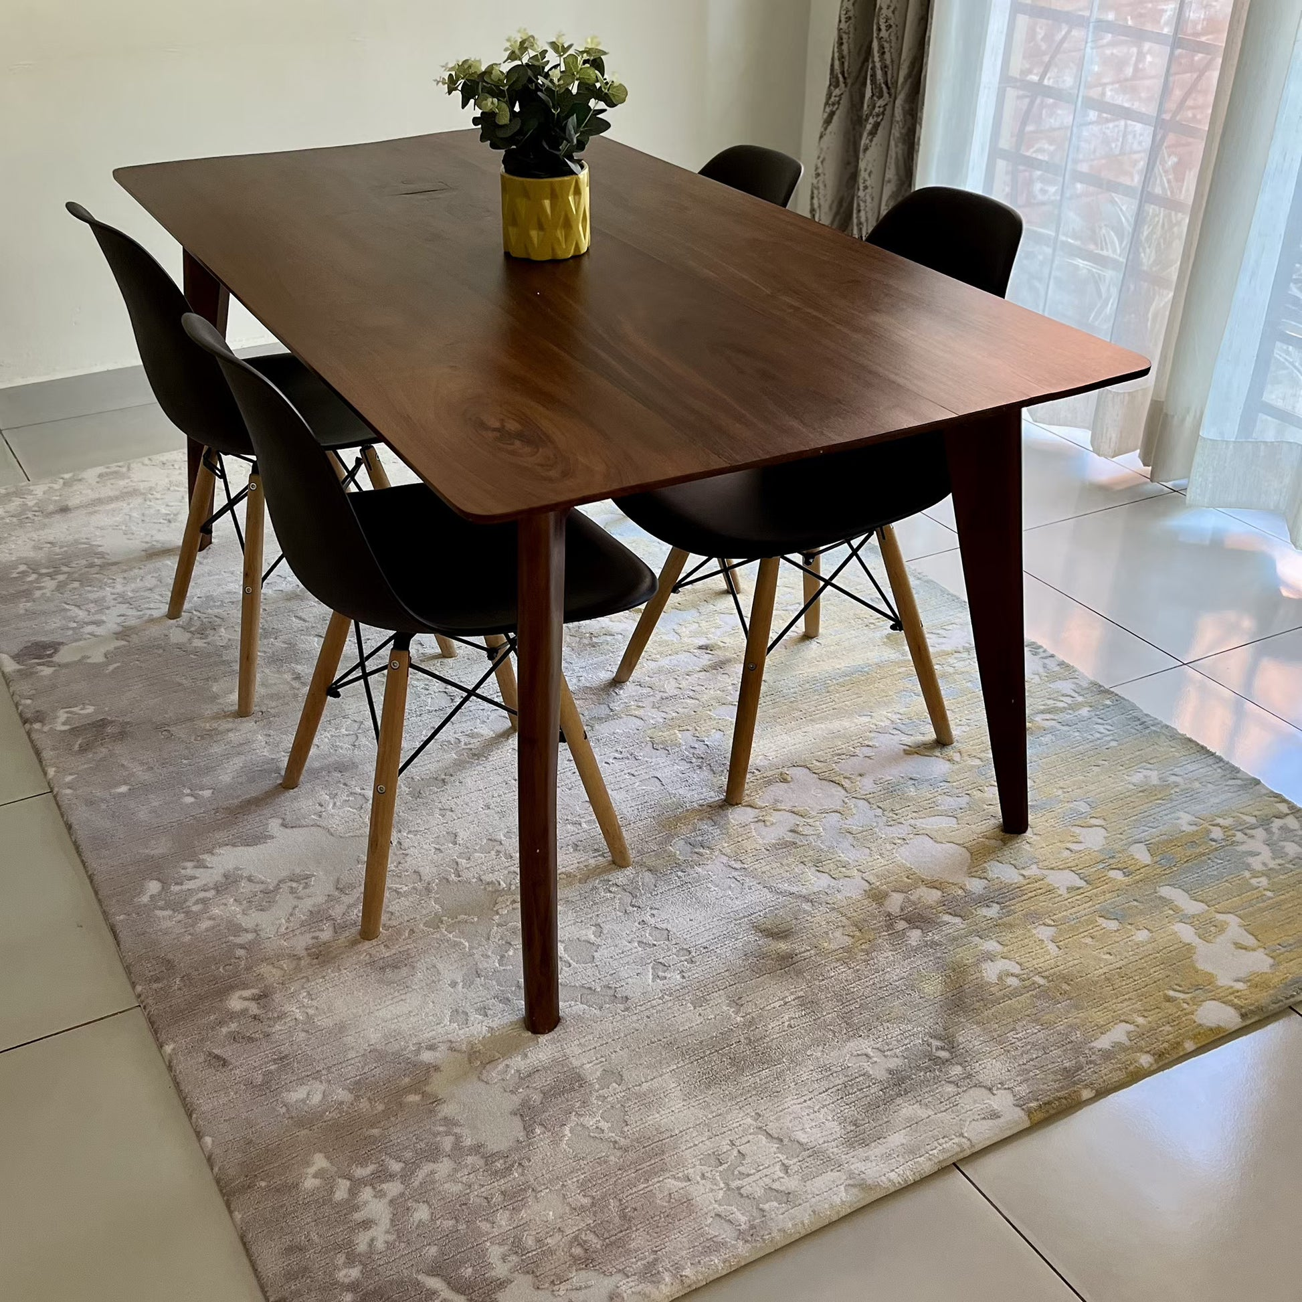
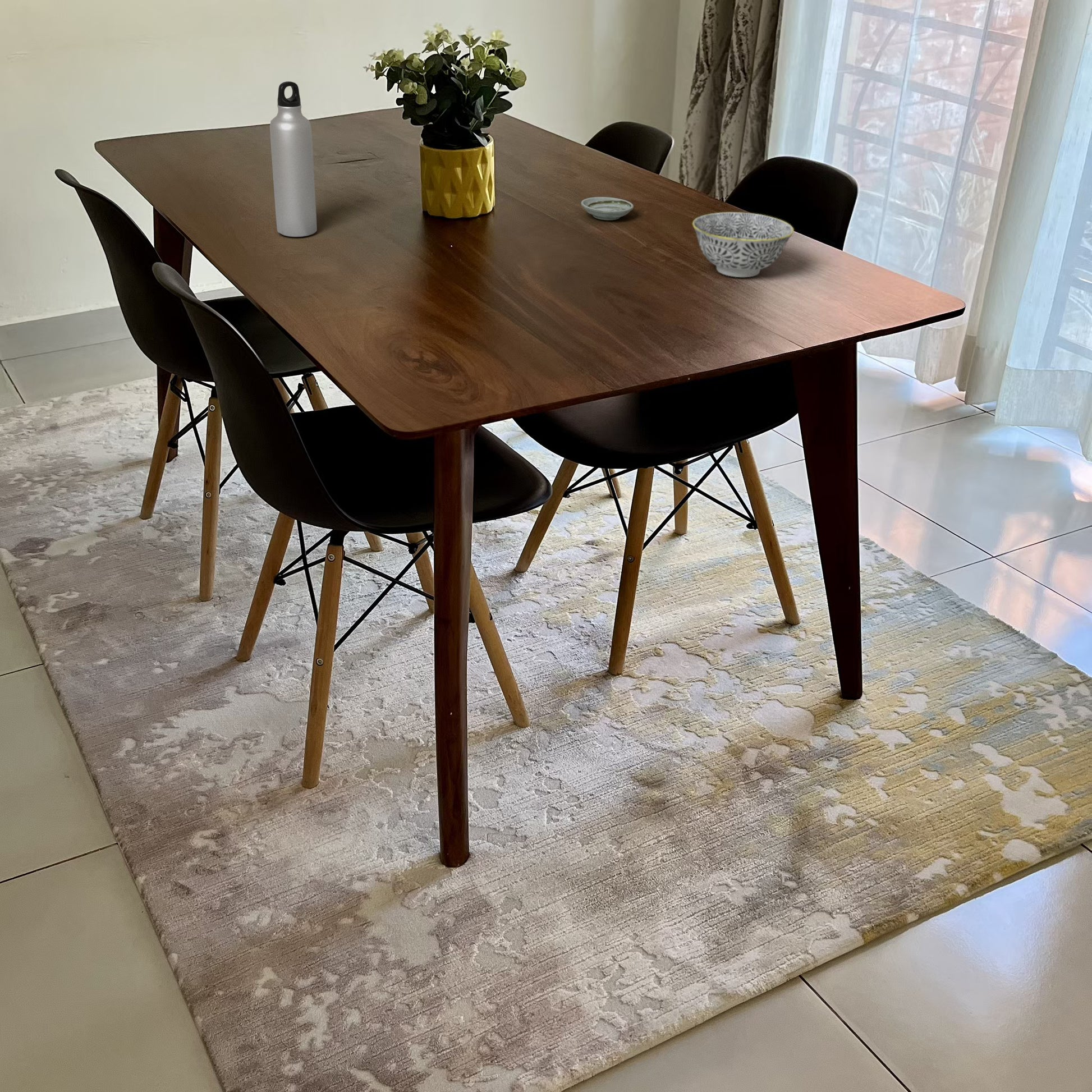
+ saucer (607, 210)
+ water bottle (292, 159)
+ bowl (740, 248)
